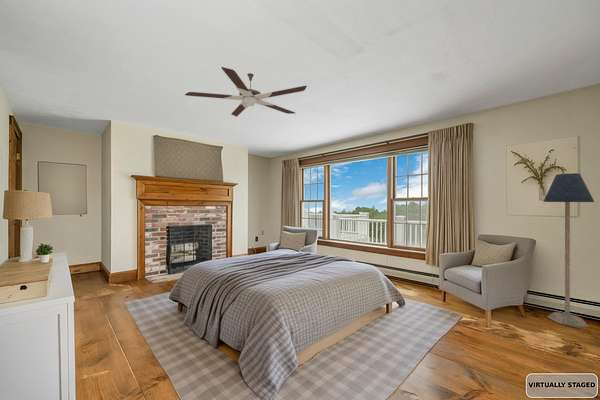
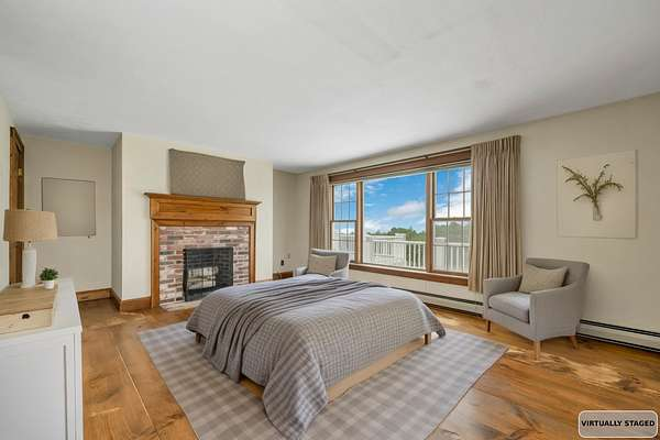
- floor lamp (567, 247)
- ceiling fan (245, 90)
